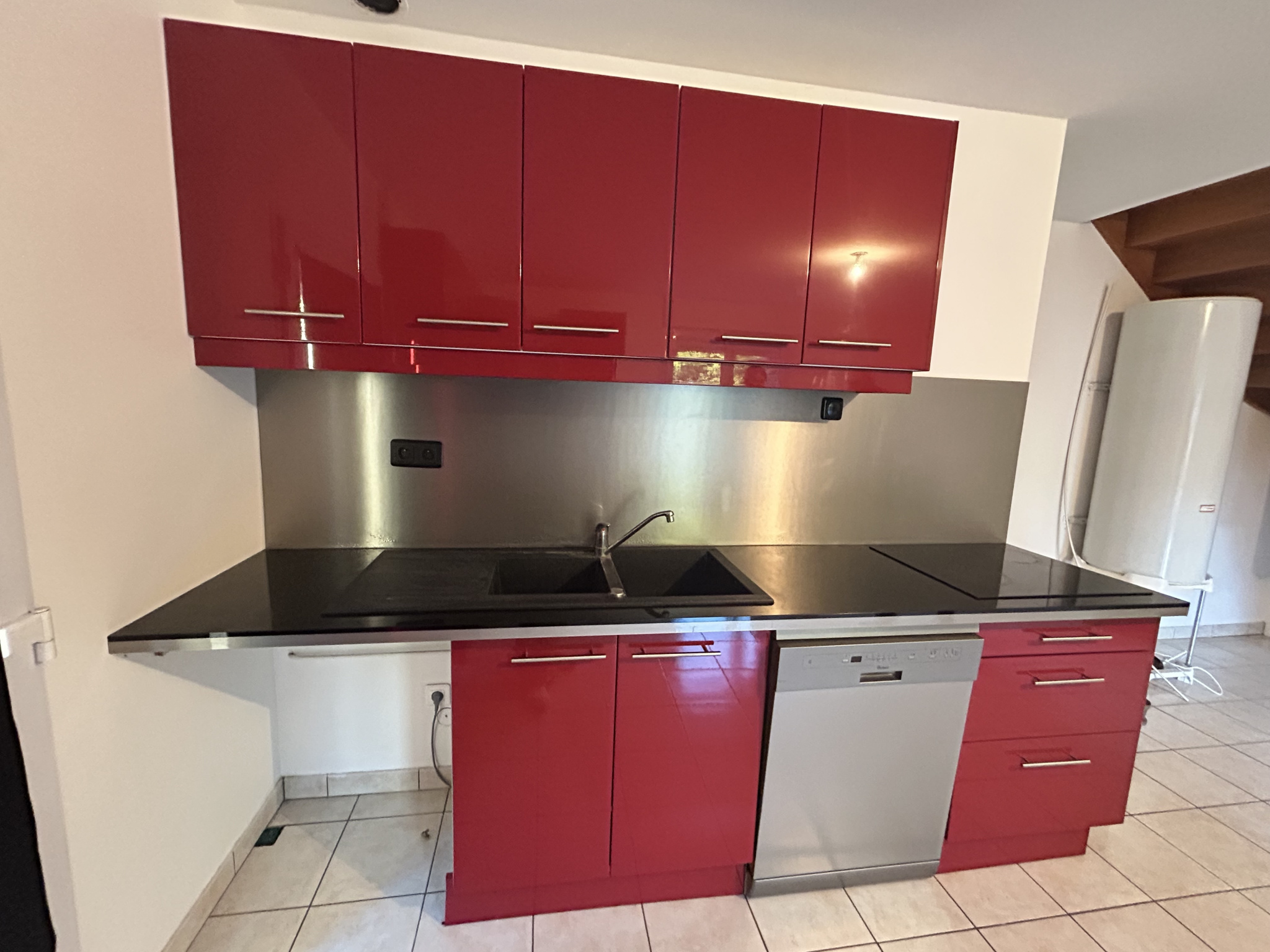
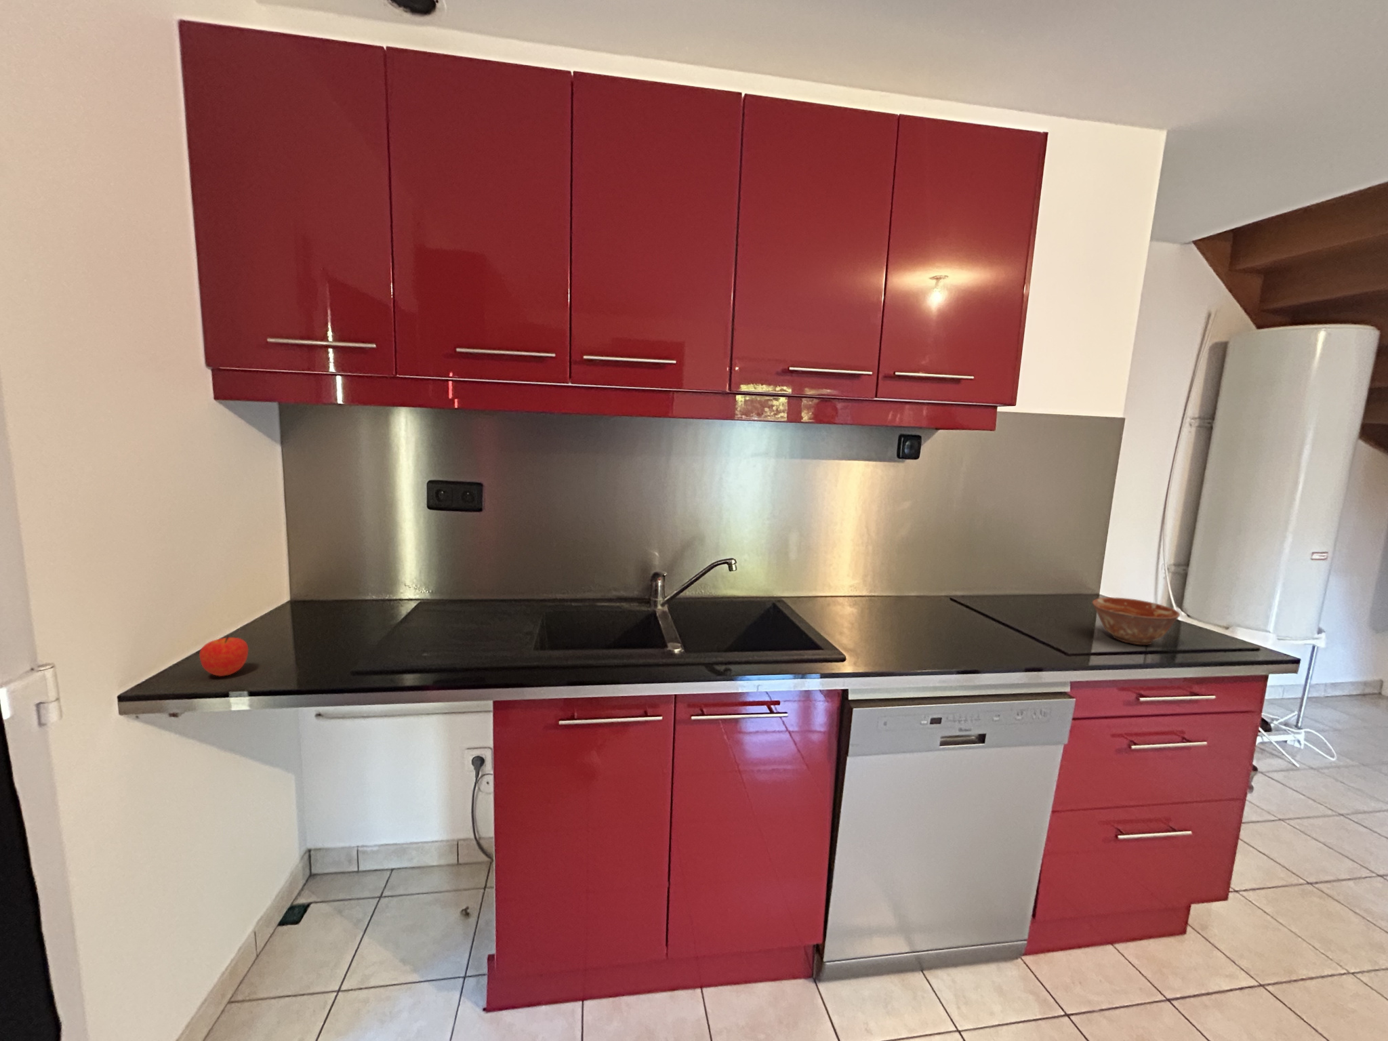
+ ceramic bowl (1132, 623)
+ fruit (224, 655)
